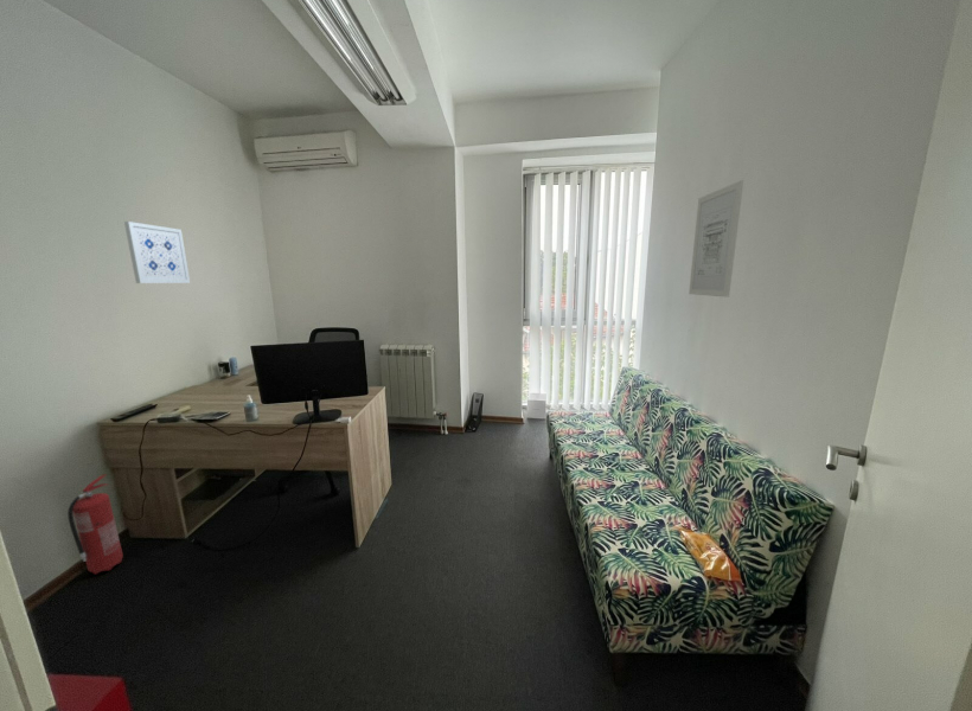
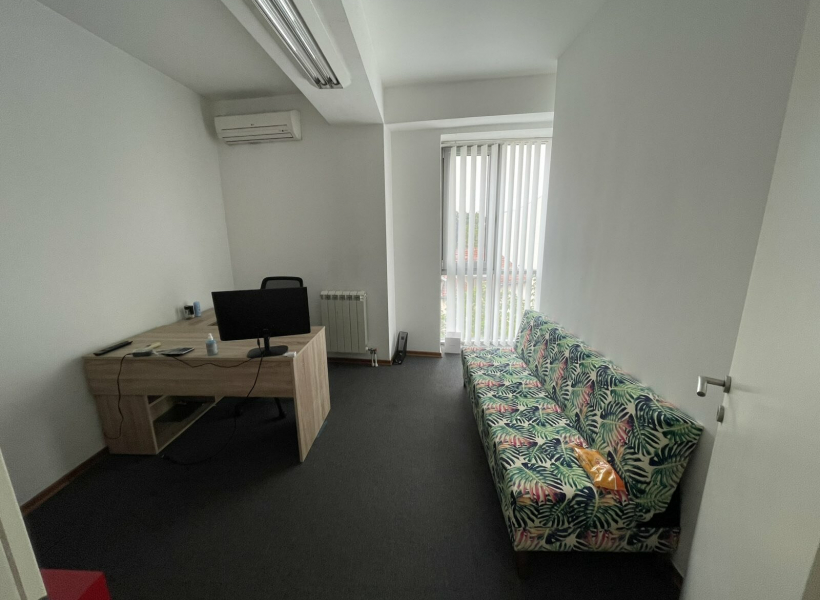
- wall art (712, 244)
- fire extinguisher (95, 526)
- wall art (160, 255)
